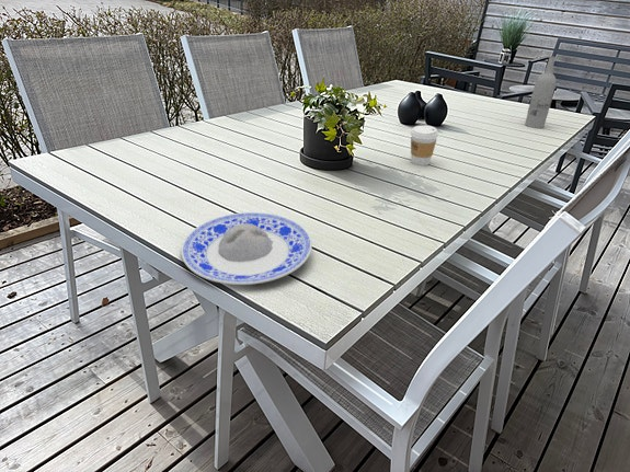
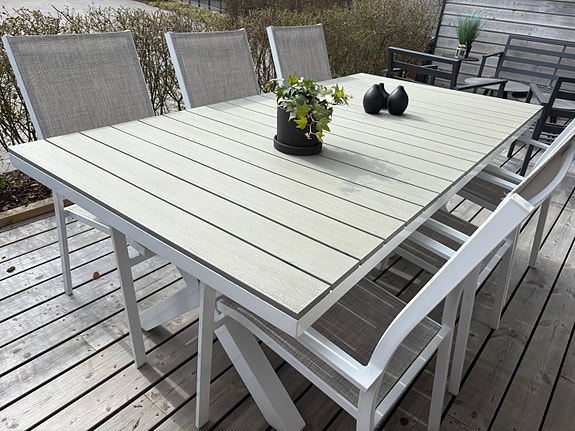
- coffee cup (422, 145)
- plate (247, 243)
- wine bottle (542, 92)
